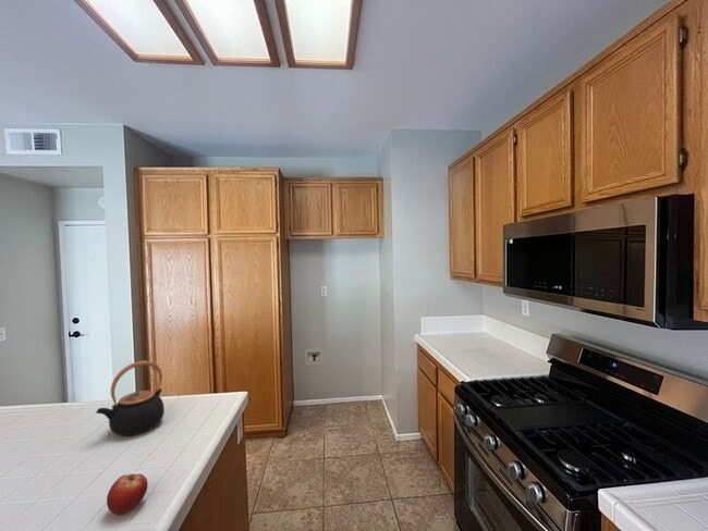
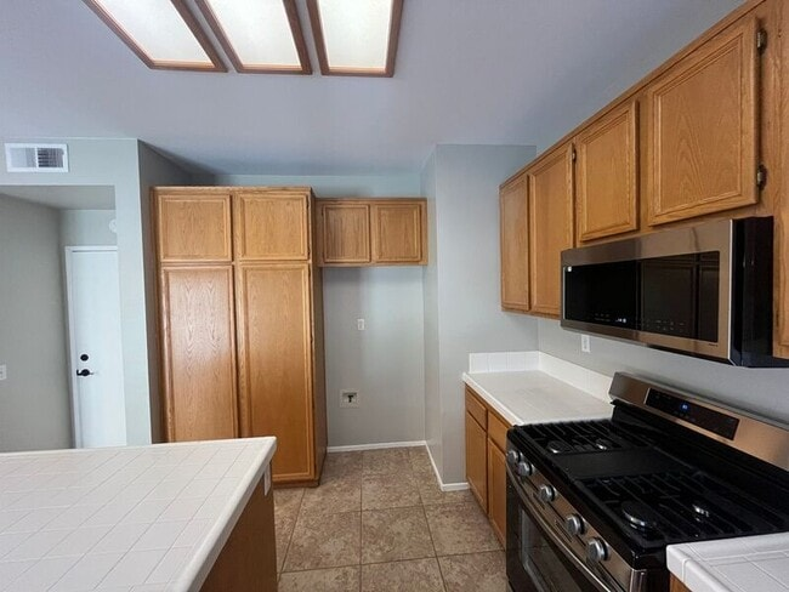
- fruit (126, 492)
- teapot (132, 396)
